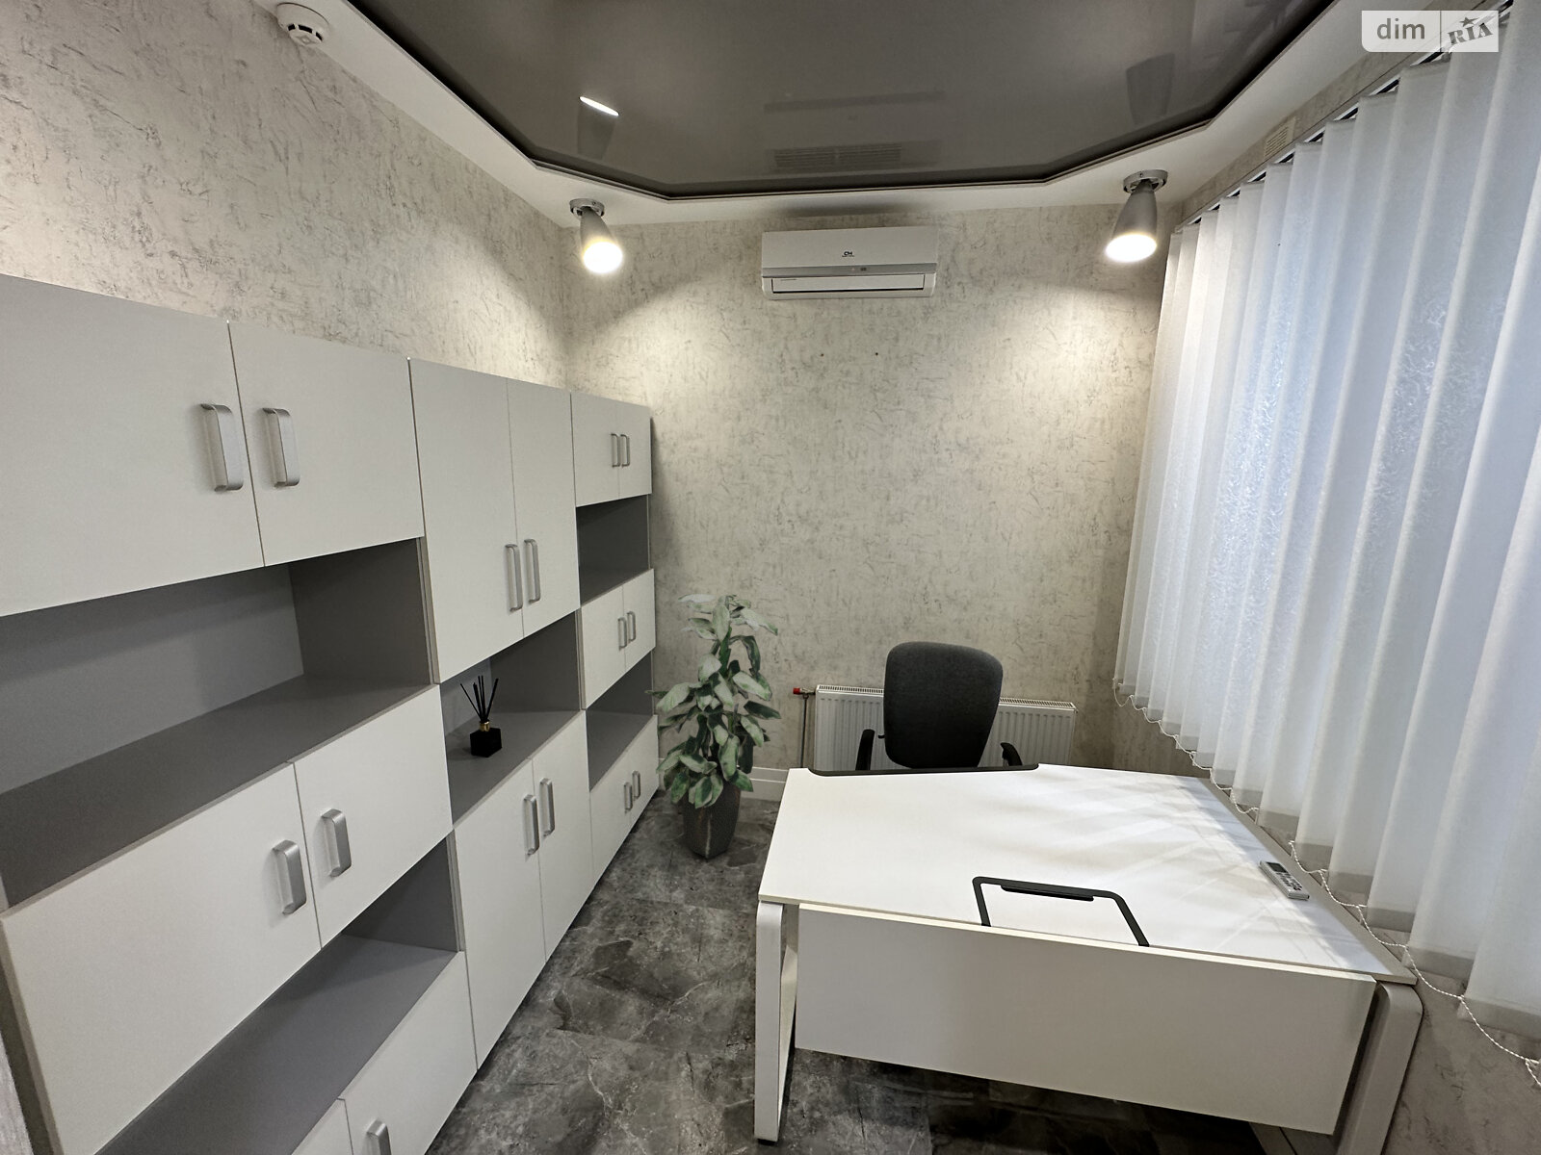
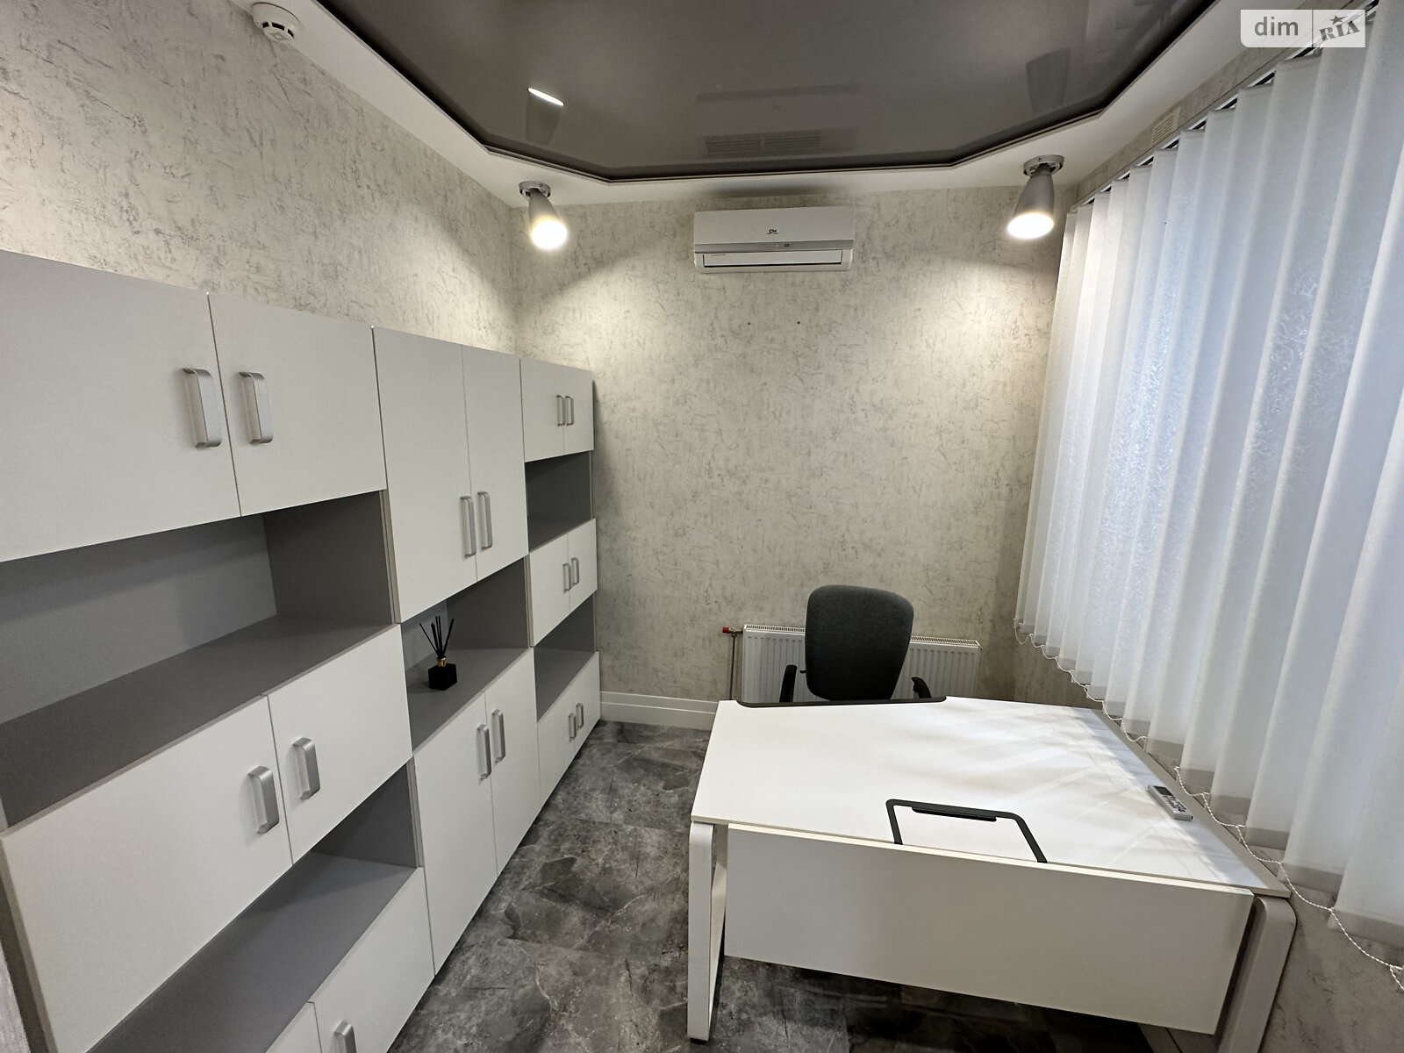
- indoor plant (711, 719)
